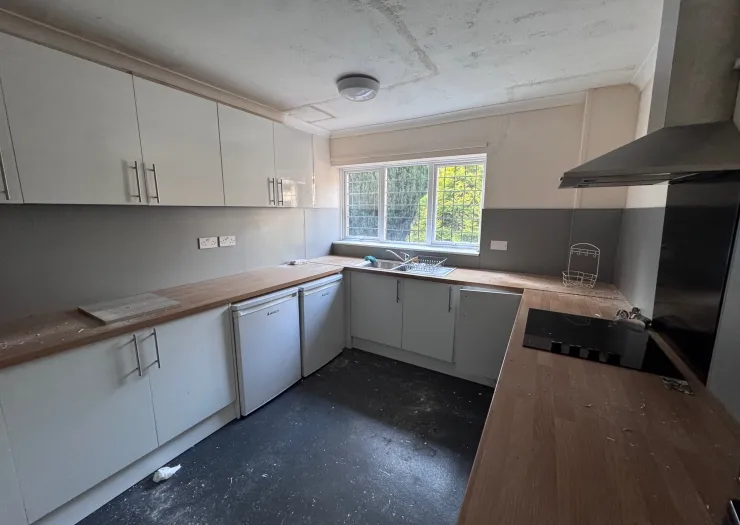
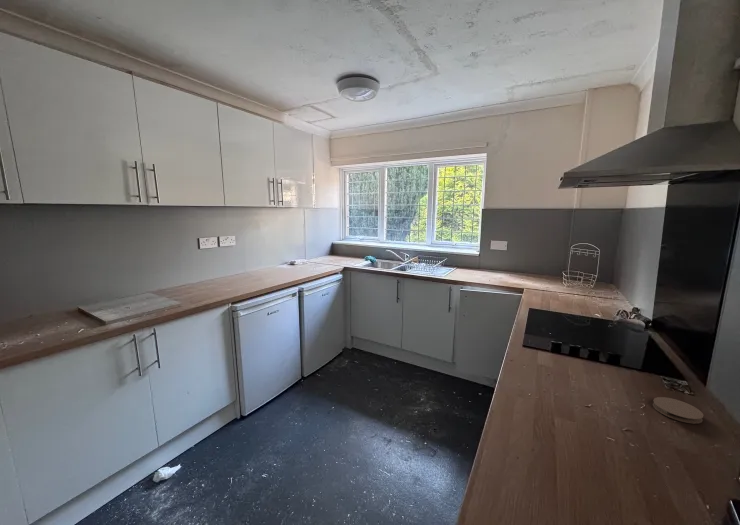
+ coaster (677, 409)
